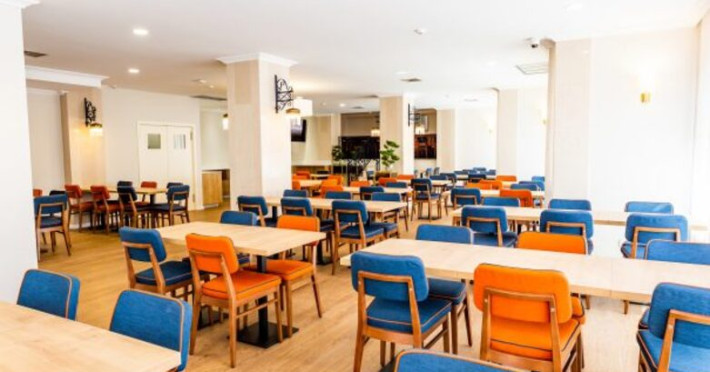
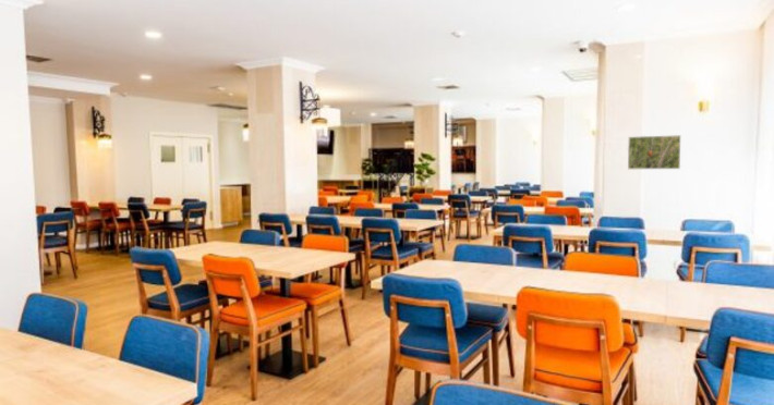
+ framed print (653, 152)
